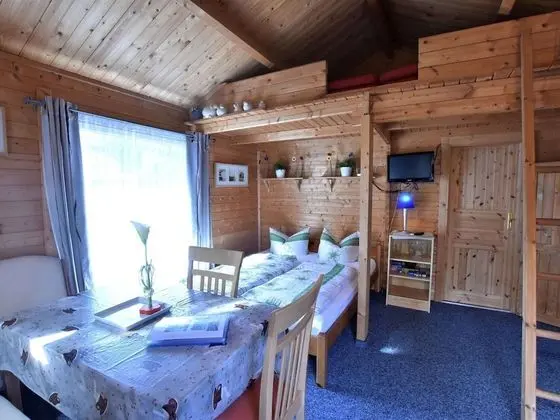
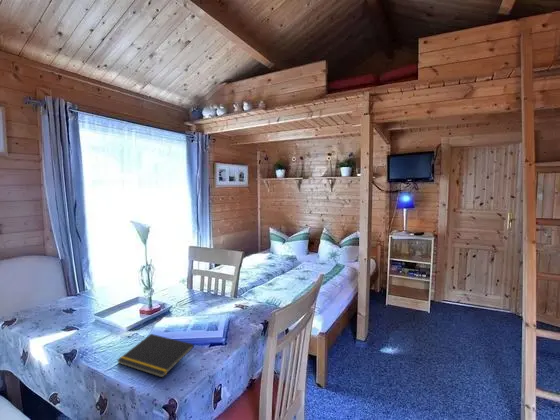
+ notepad (156, 353)
